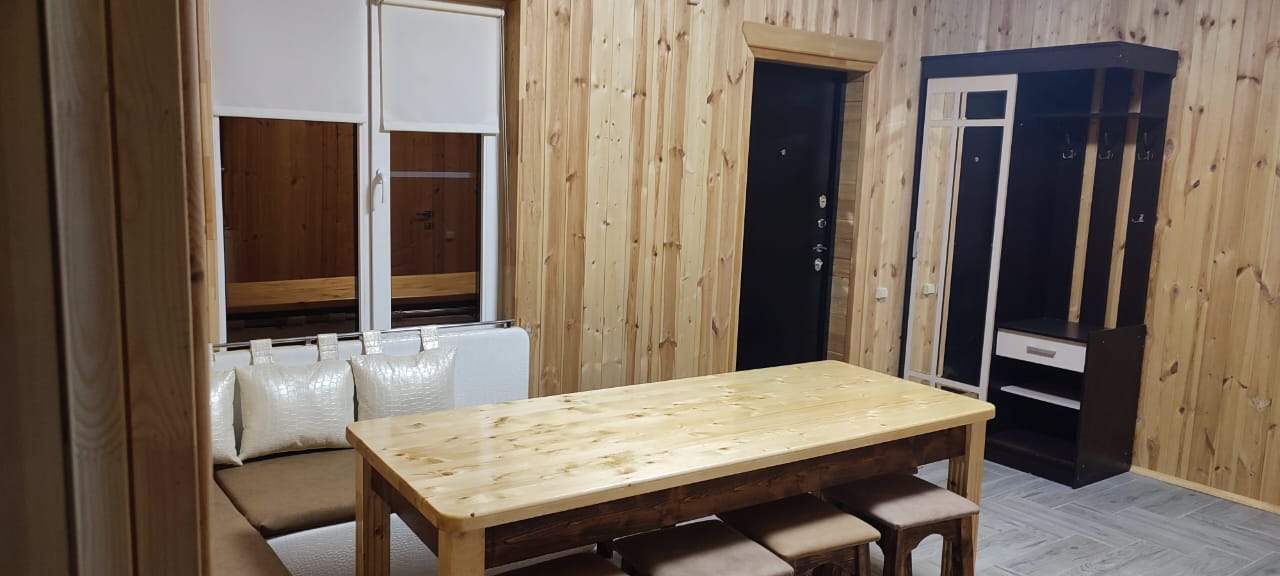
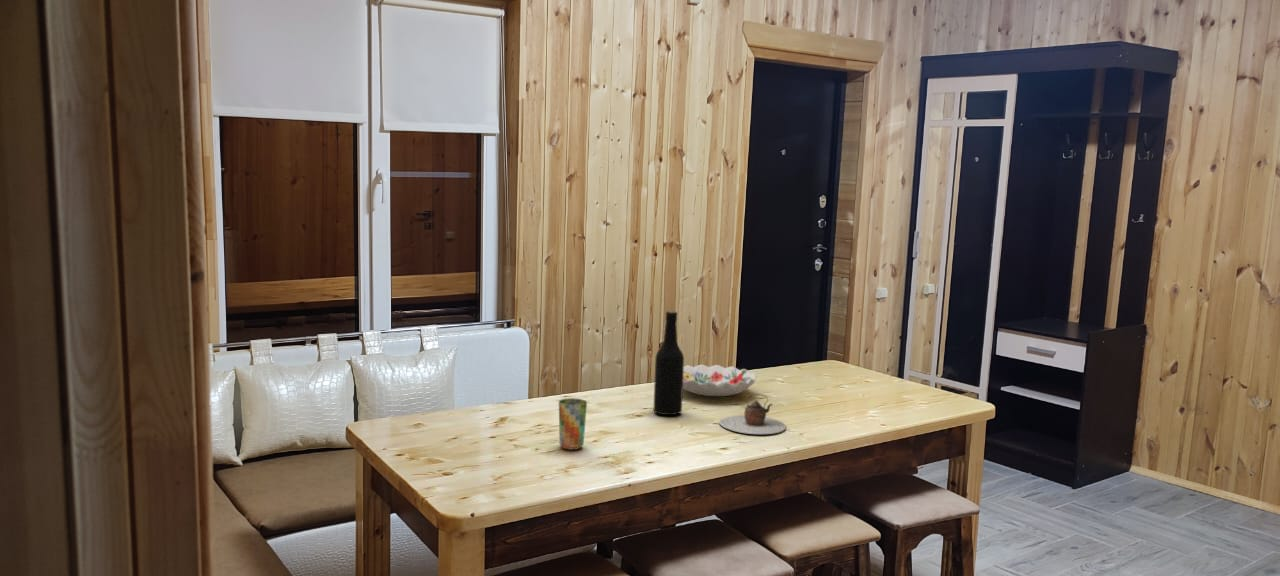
+ teapot (753, 409)
+ cup (572, 424)
+ decorative bowl (713, 382)
+ bottle (669, 362)
